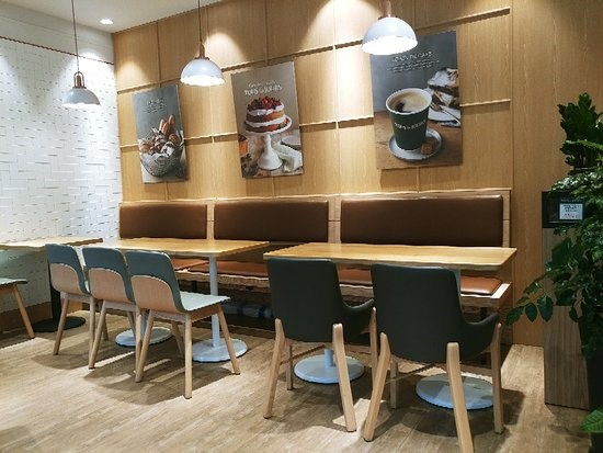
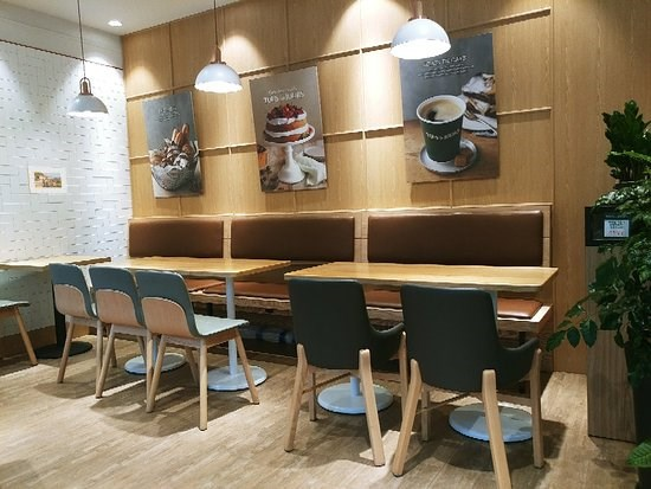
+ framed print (47, 180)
